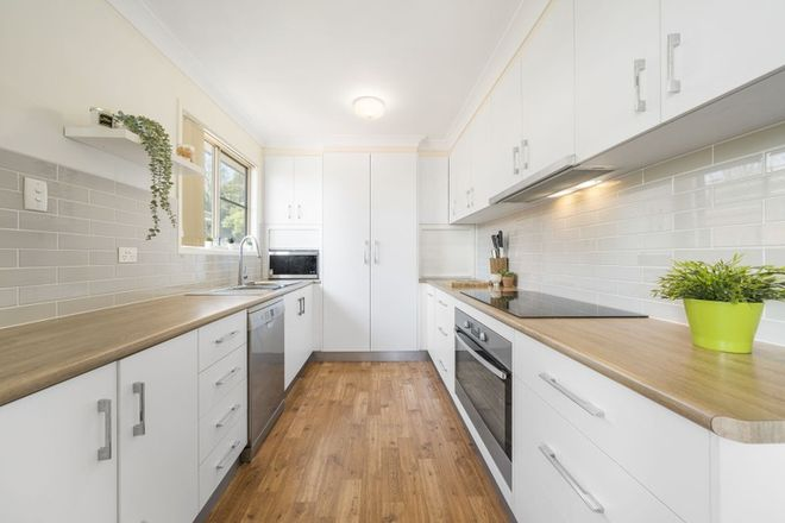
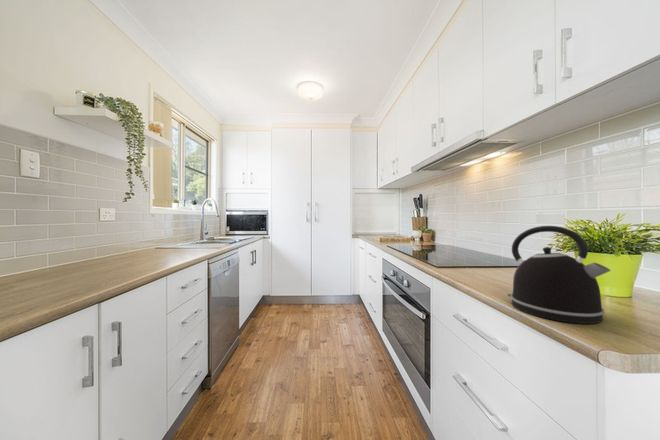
+ kettle (552, 267)
